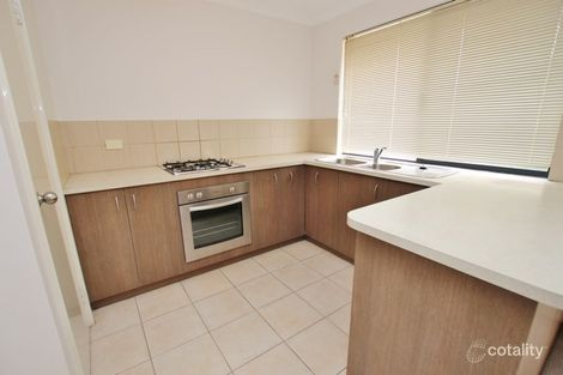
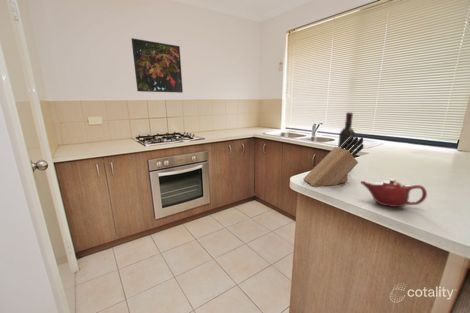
+ wine bottle (346, 140)
+ teapot (391, 191)
+ knife block (334, 159)
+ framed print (159, 67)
